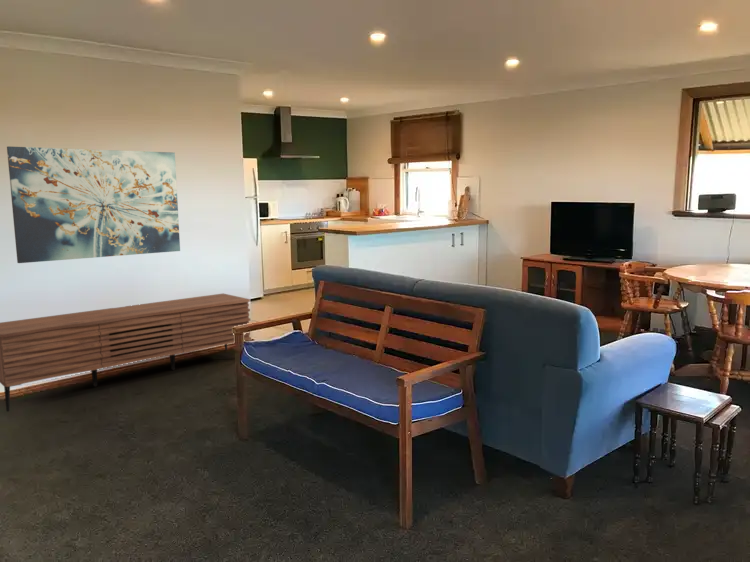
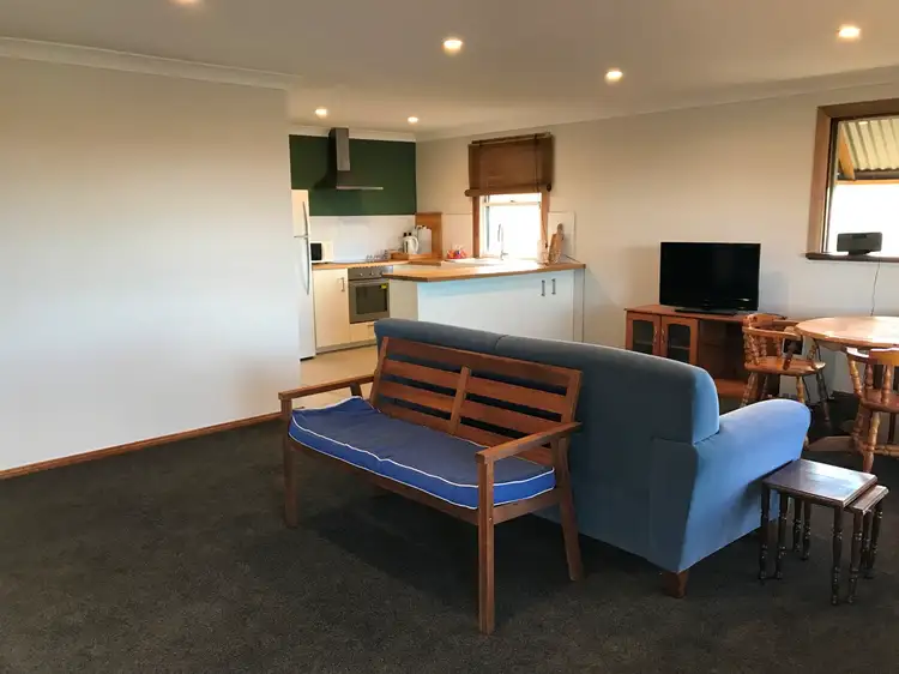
- wall art (101, 203)
- sideboard (132, 344)
